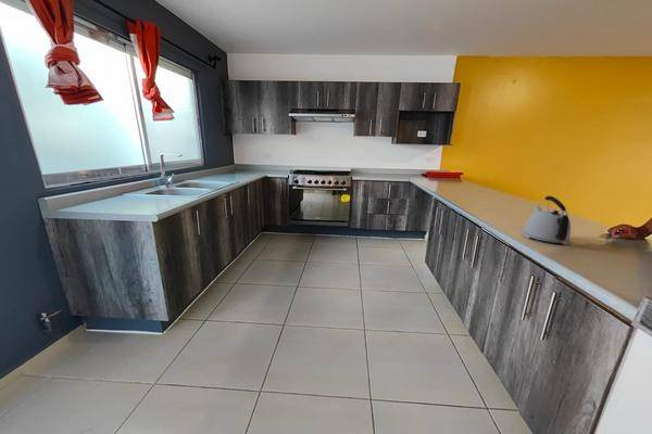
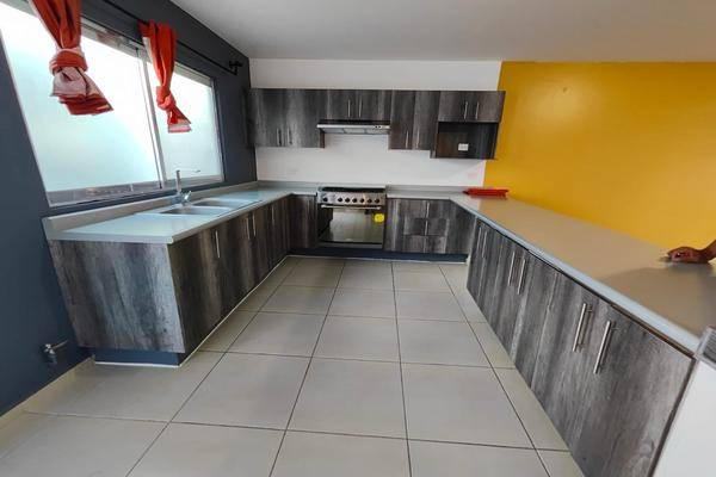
- kettle (549, 217)
